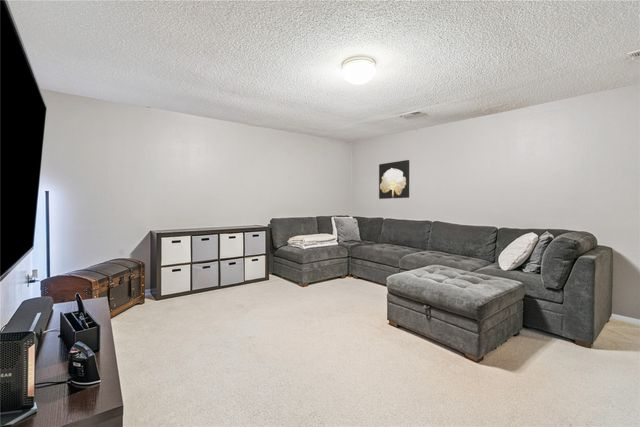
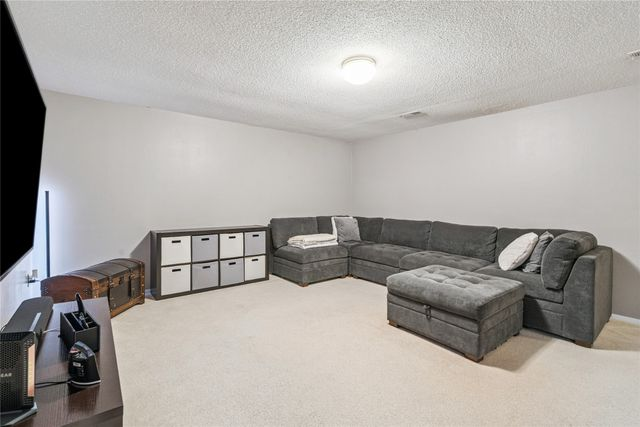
- wall art (393, 180)
